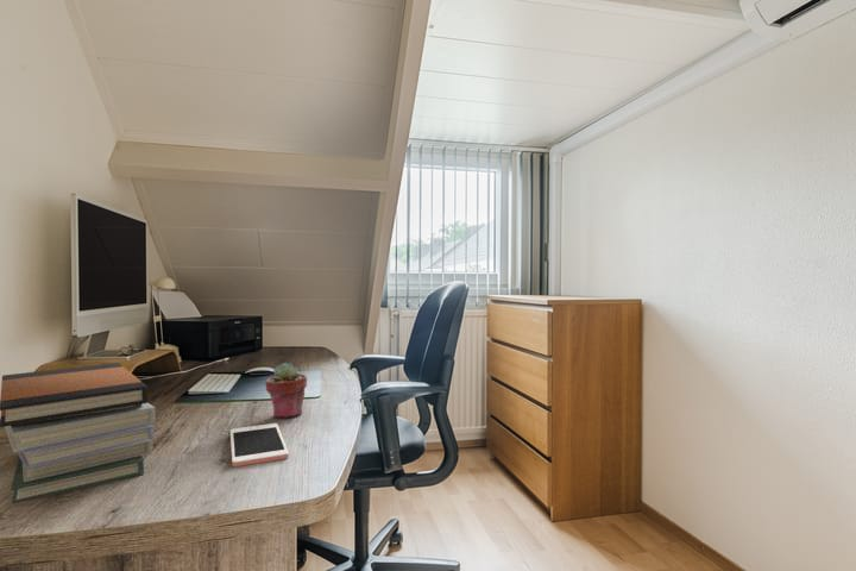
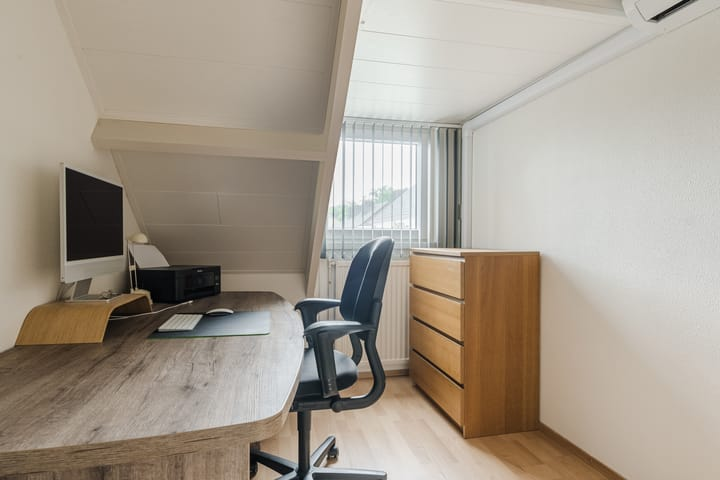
- book stack (75, 421)
- potted succulent (287, 388)
- cell phone (257, 443)
